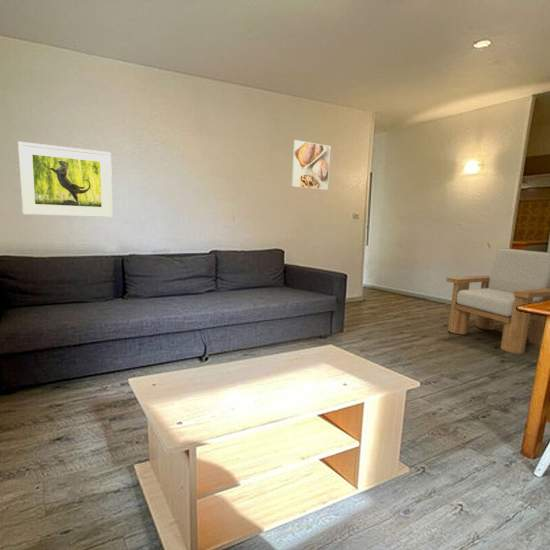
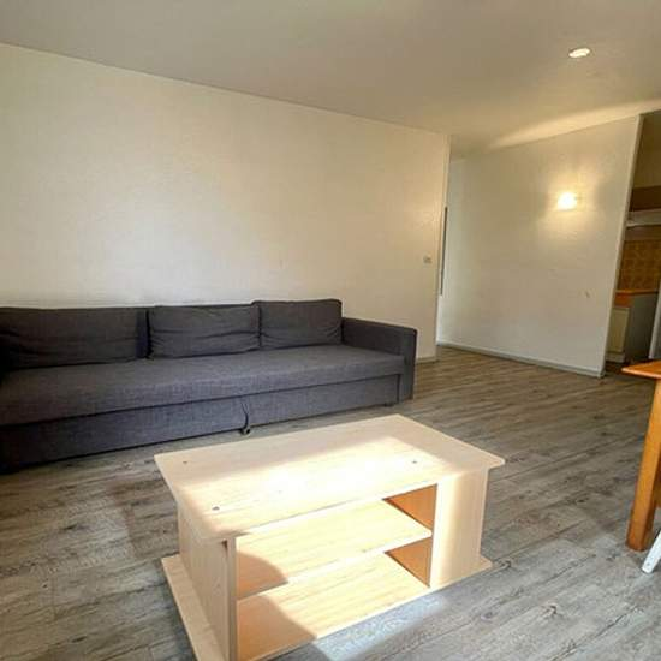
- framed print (311, 166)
- armchair (503, 294)
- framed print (68, 182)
